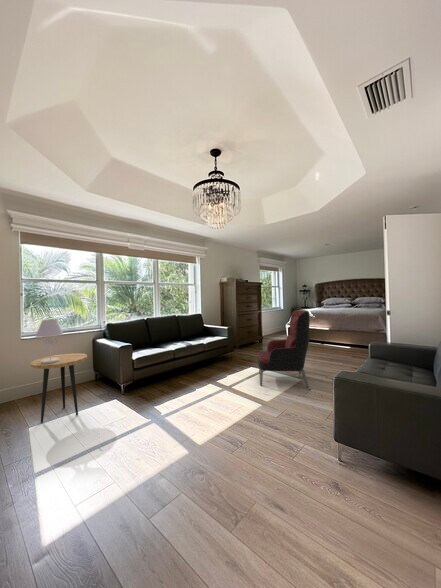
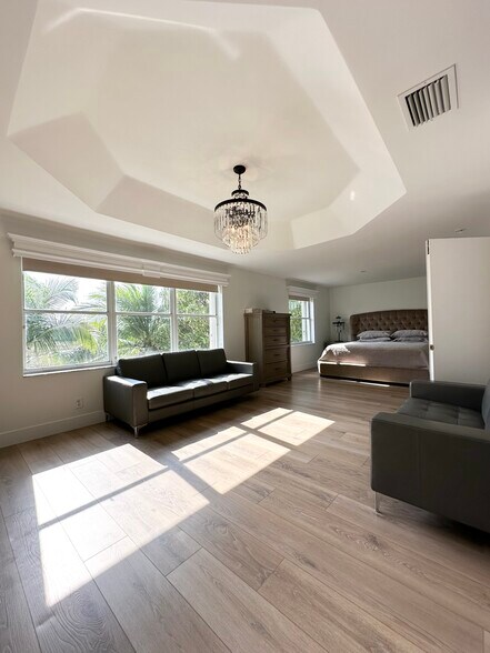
- side table (62, 386)
- table lamp (49, 340)
- armchair (281, 345)
